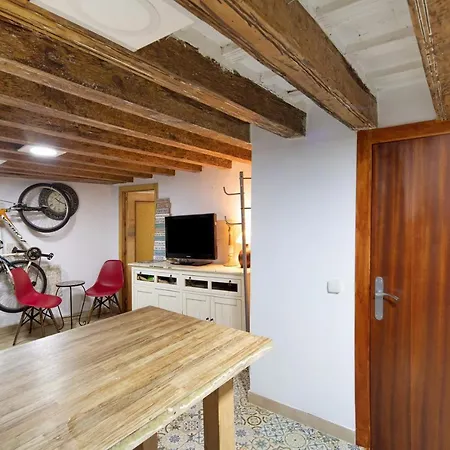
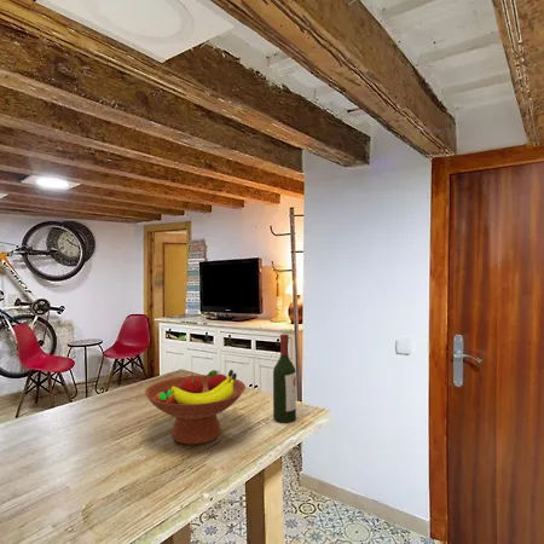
+ wine bottle (284, 376)
+ fruit bowl (196, 401)
